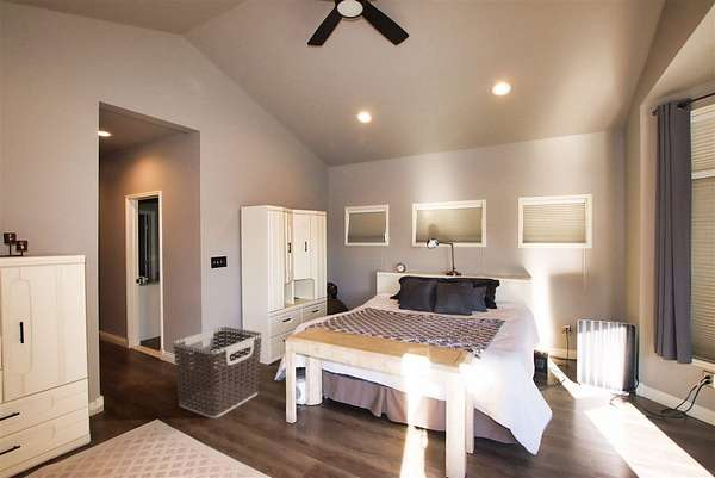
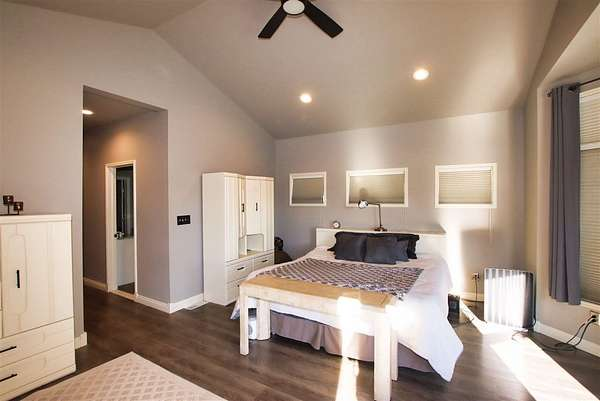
- clothes hamper (219, 367)
